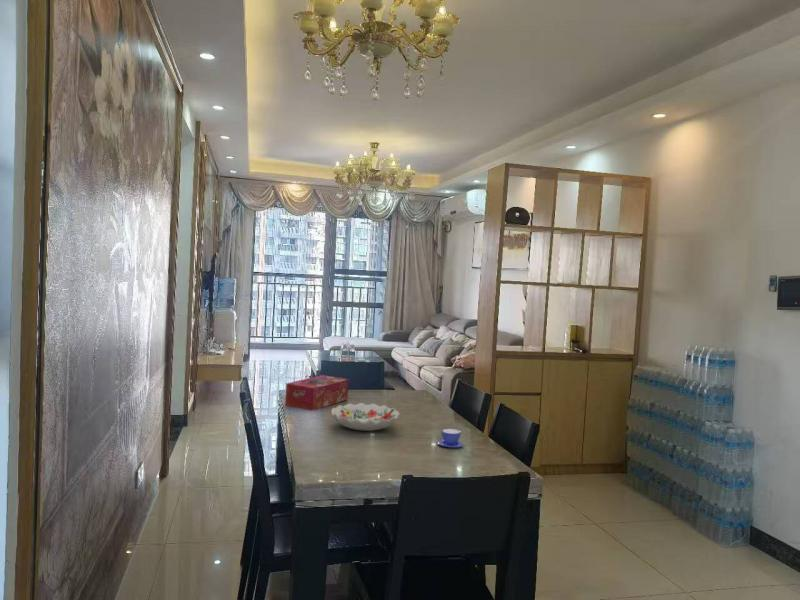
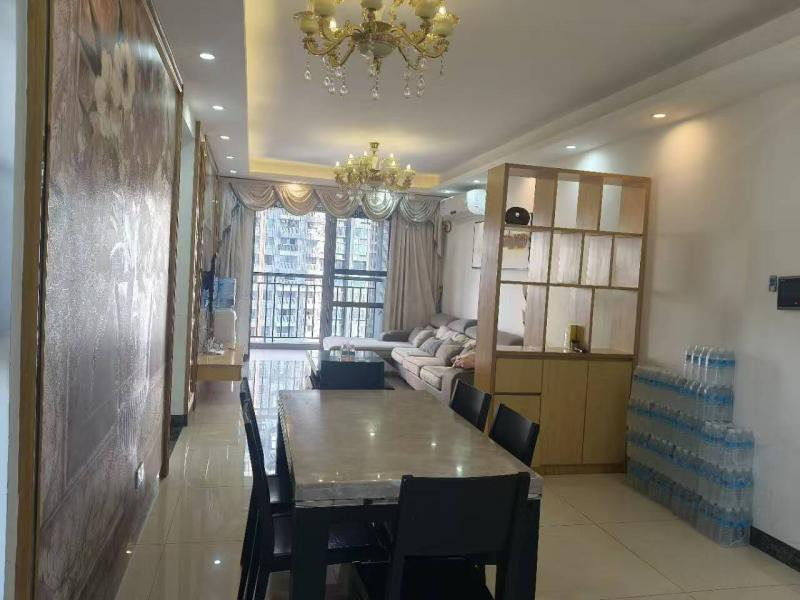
- tissue box (318, 391)
- decorative bowl (364, 418)
- teacup (450, 437)
